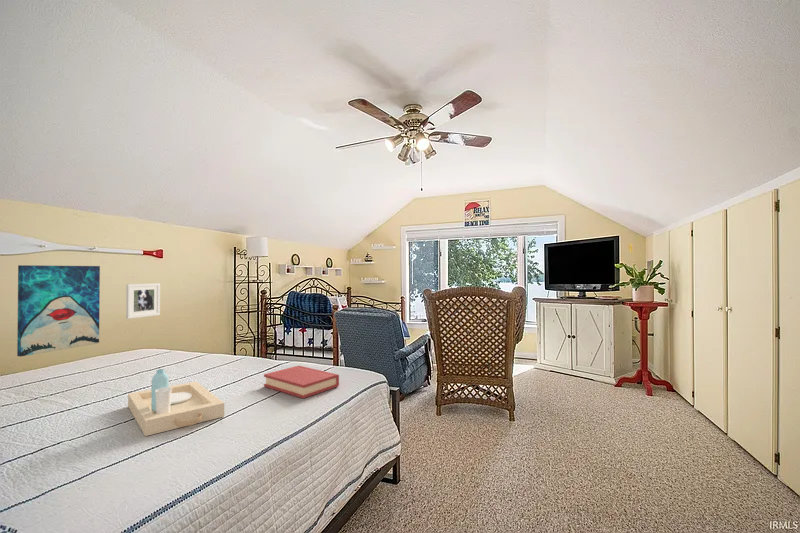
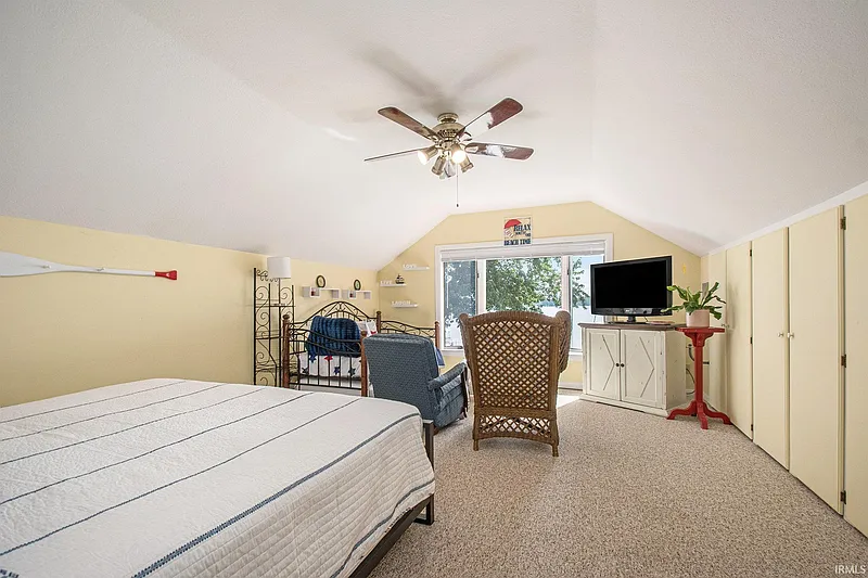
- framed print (143, 300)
- wall art (61, 307)
- hardback book (301, 380)
- serving tray (174, 387)
